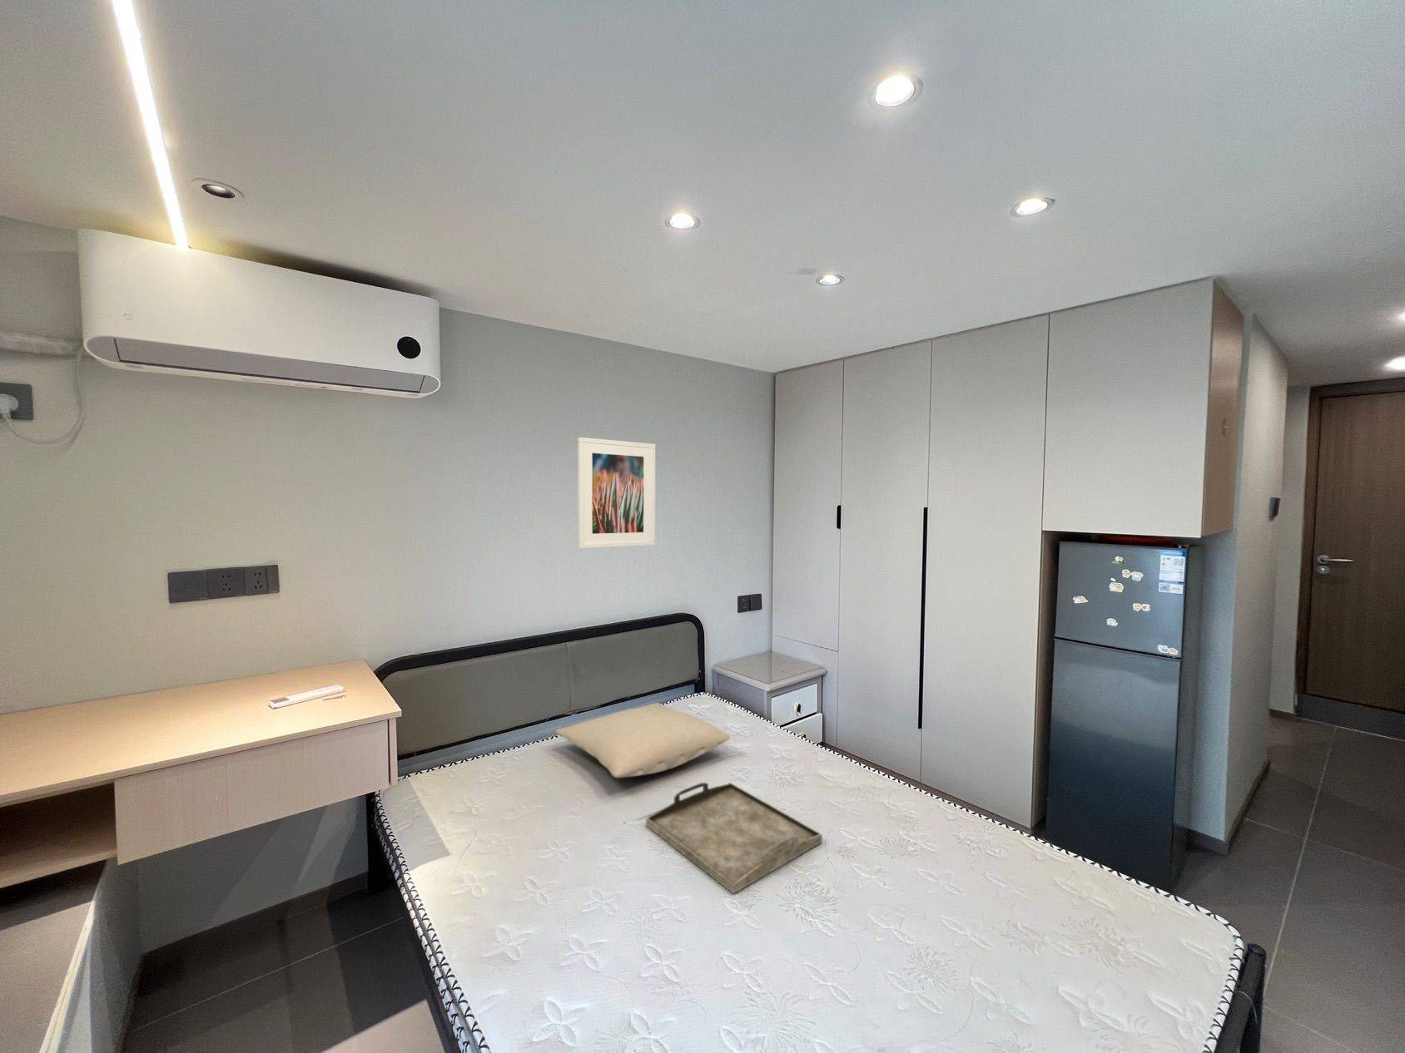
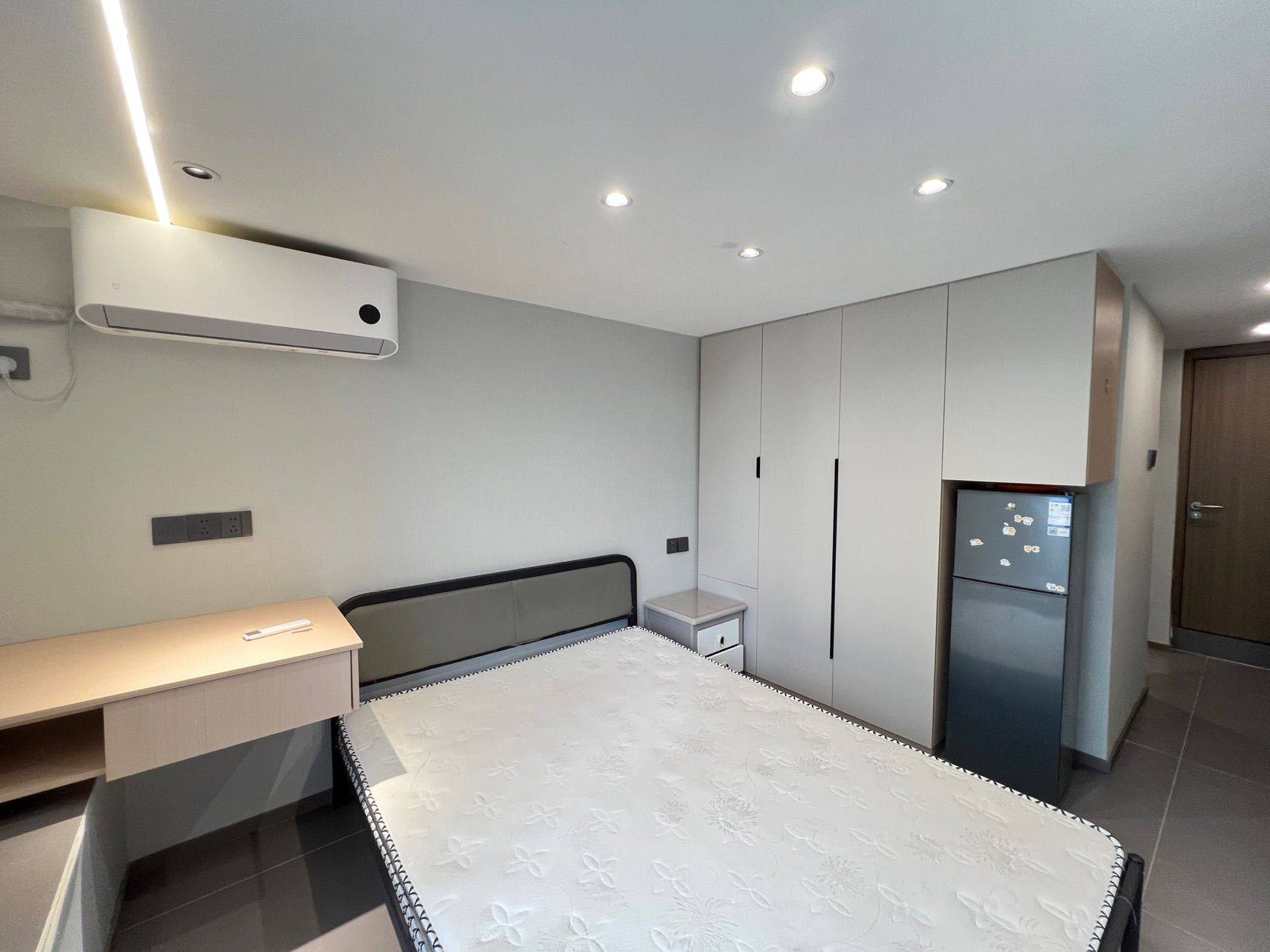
- pillow (641, 733)
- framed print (617, 493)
- serving tray (731, 823)
